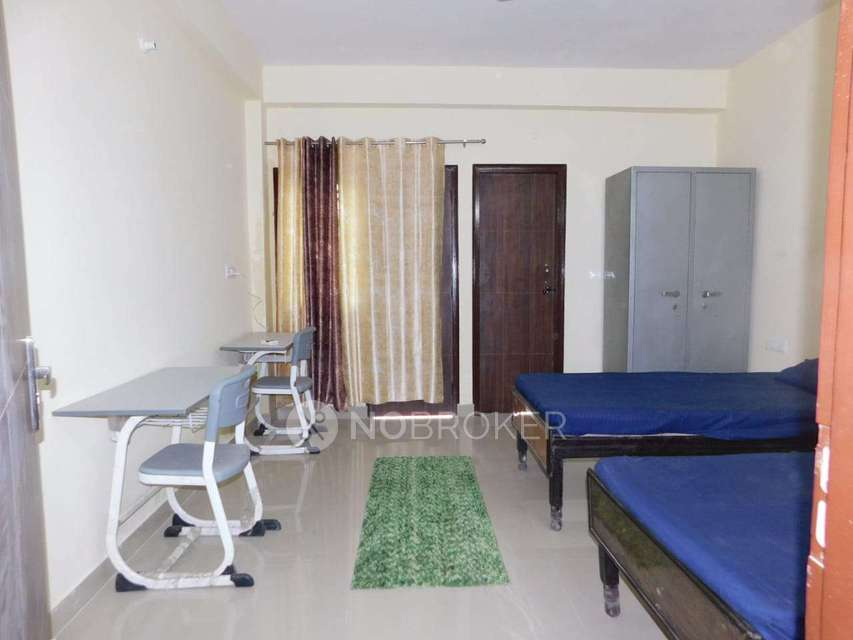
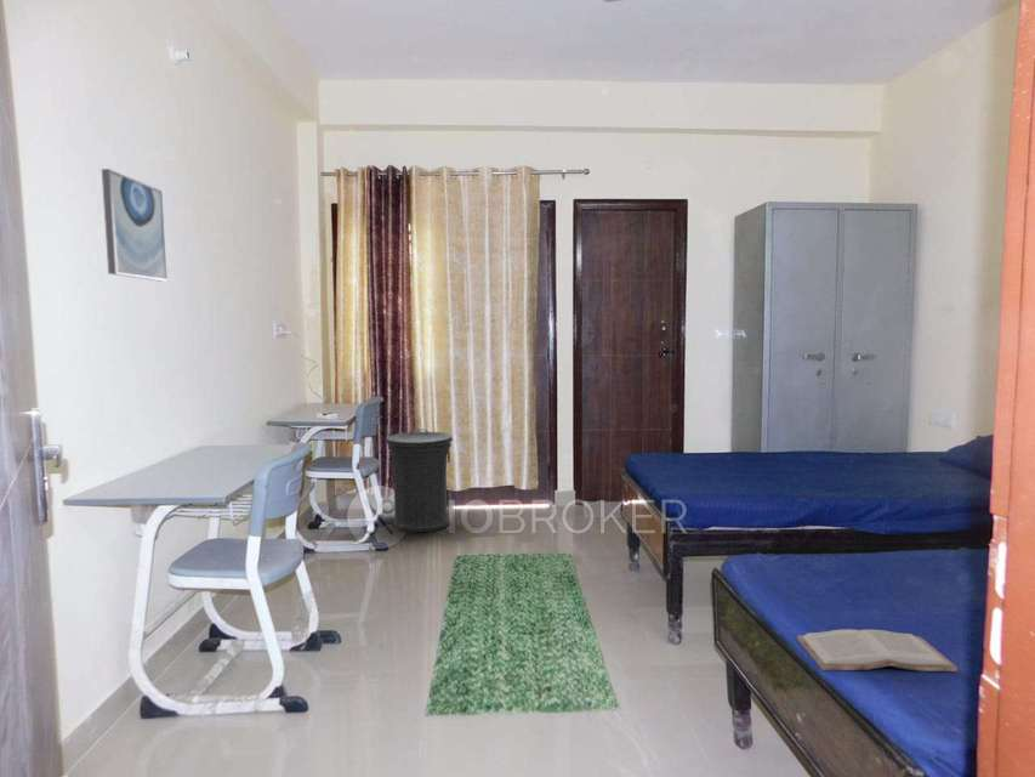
+ book (872, 648)
+ trash can (420, 476)
+ wall art (137, 229)
